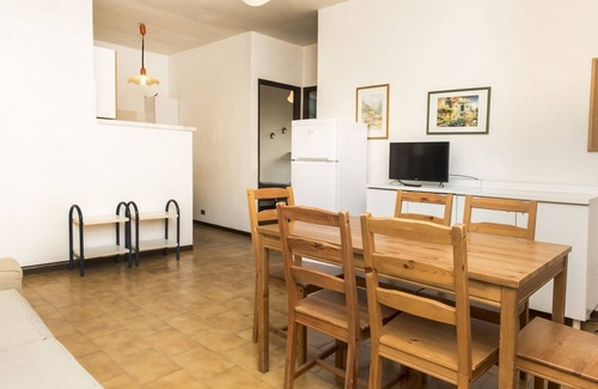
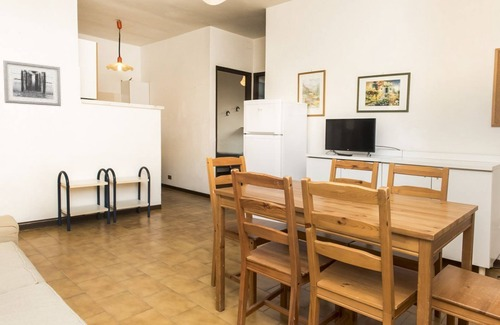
+ wall art (33, 84)
